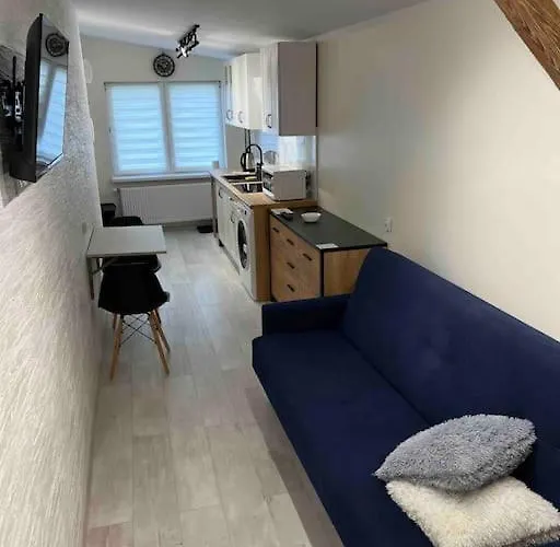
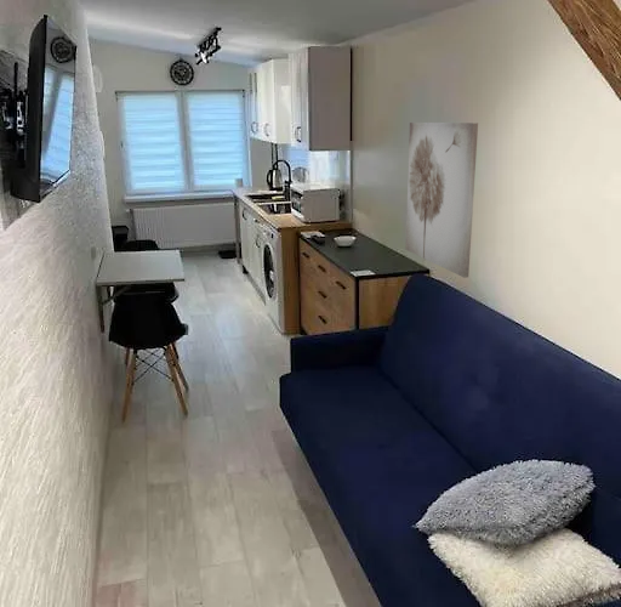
+ wall art (437, 194)
